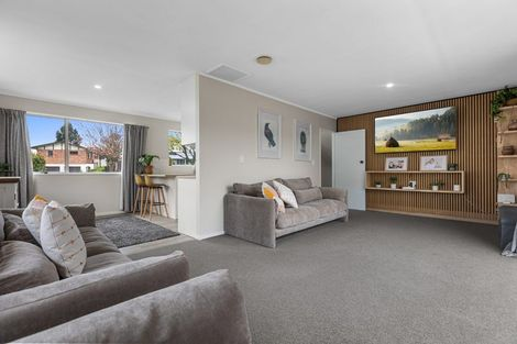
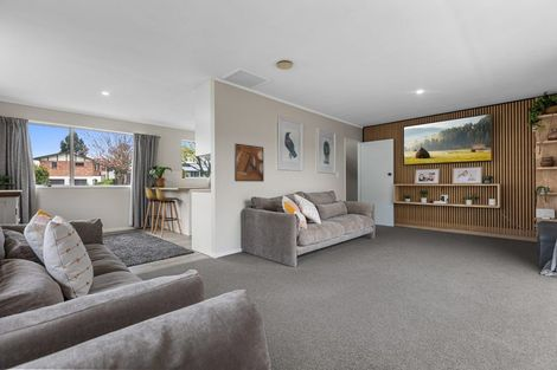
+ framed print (249, 163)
